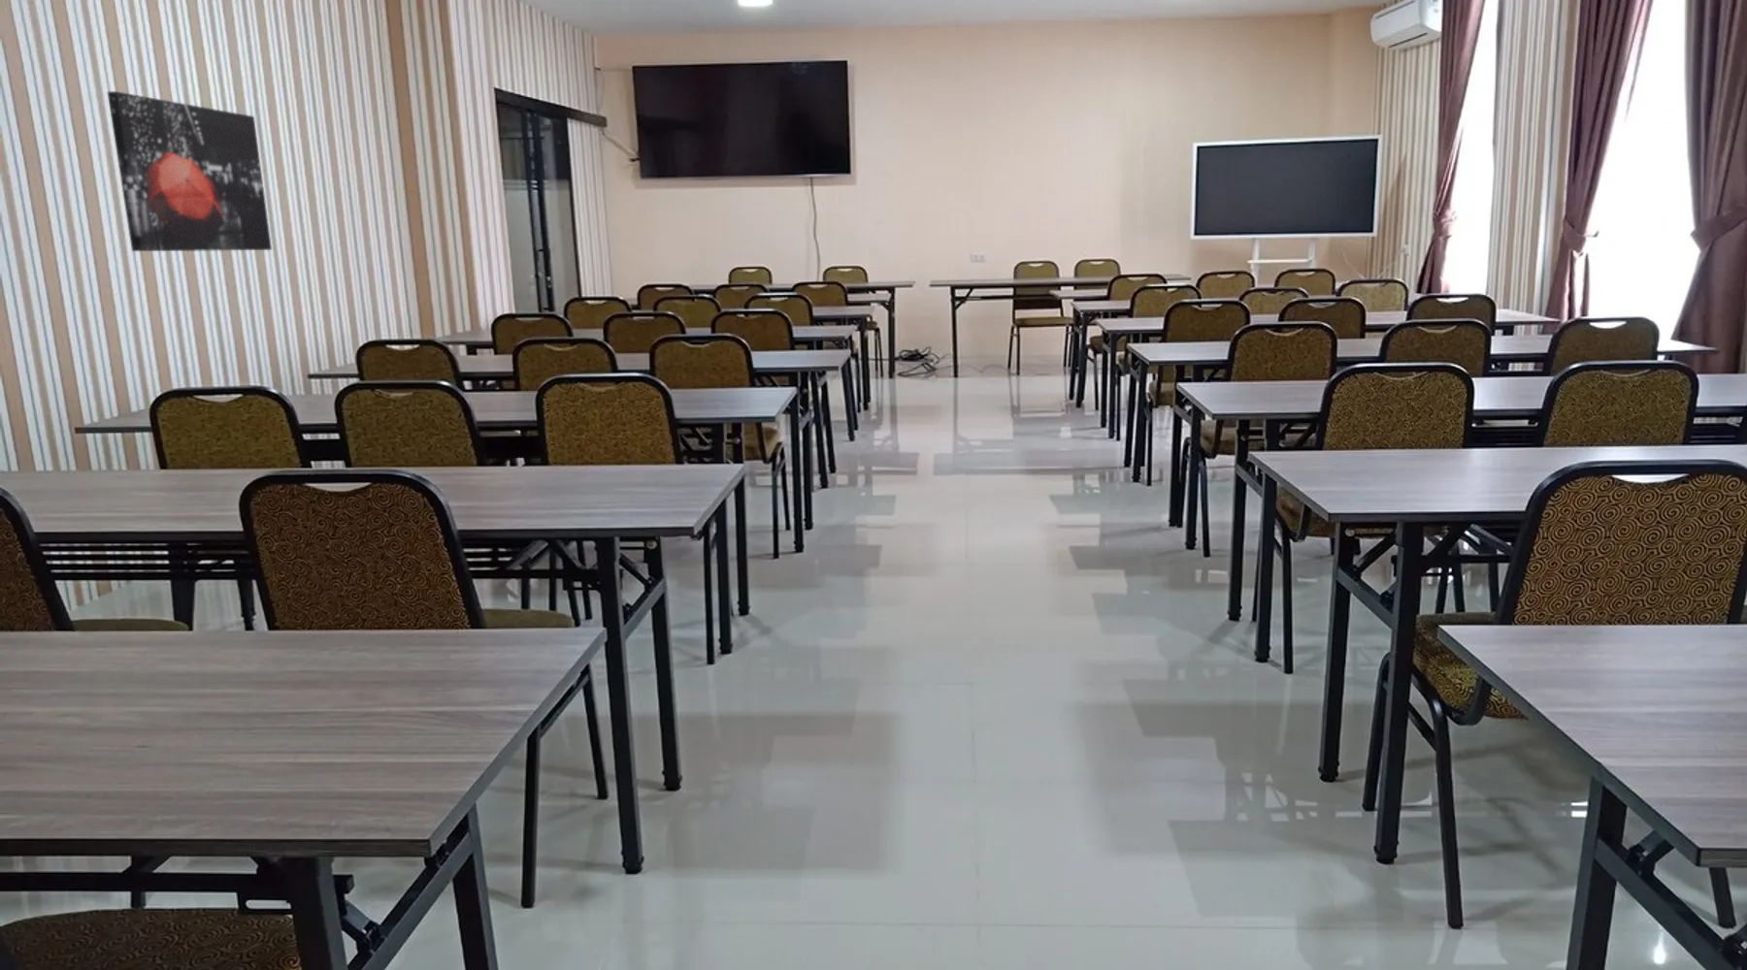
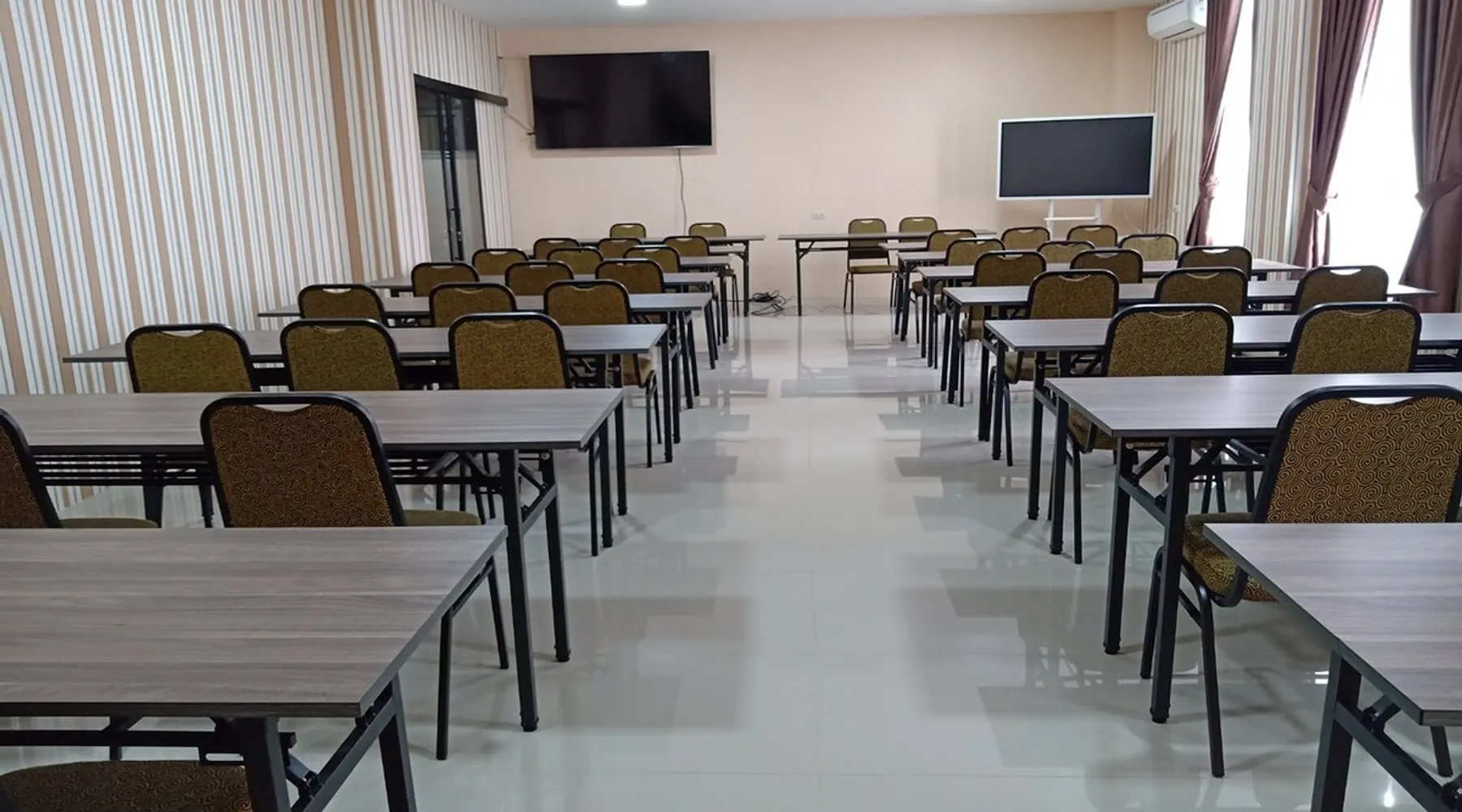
- wall art (197, 178)
